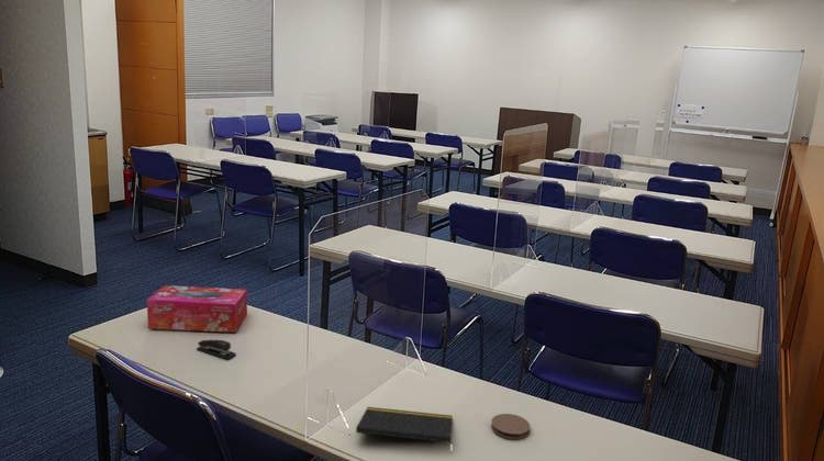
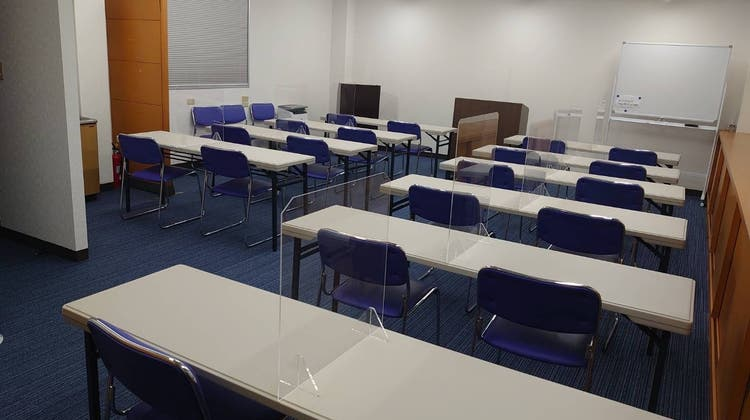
- tissue box (199, 307)
- stapler (215, 346)
- notepad (405, 424)
- coaster (510, 426)
